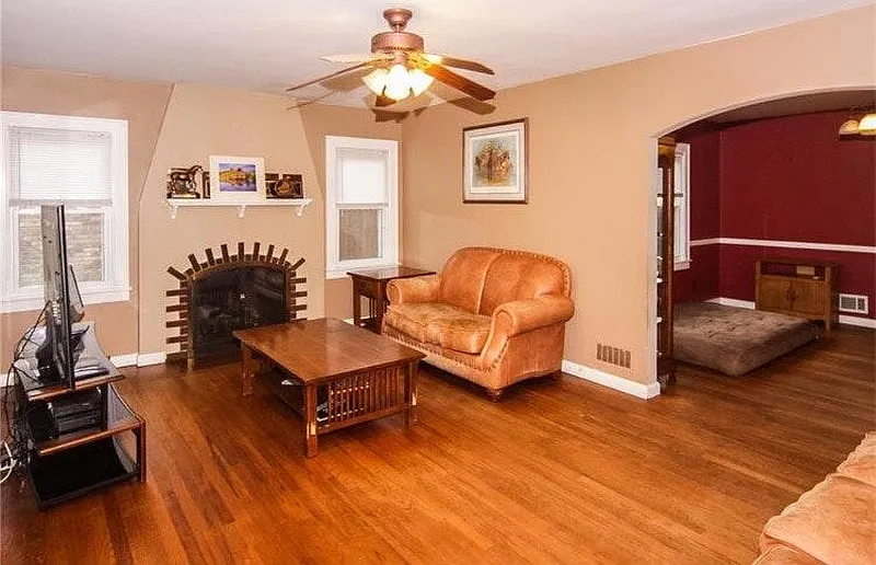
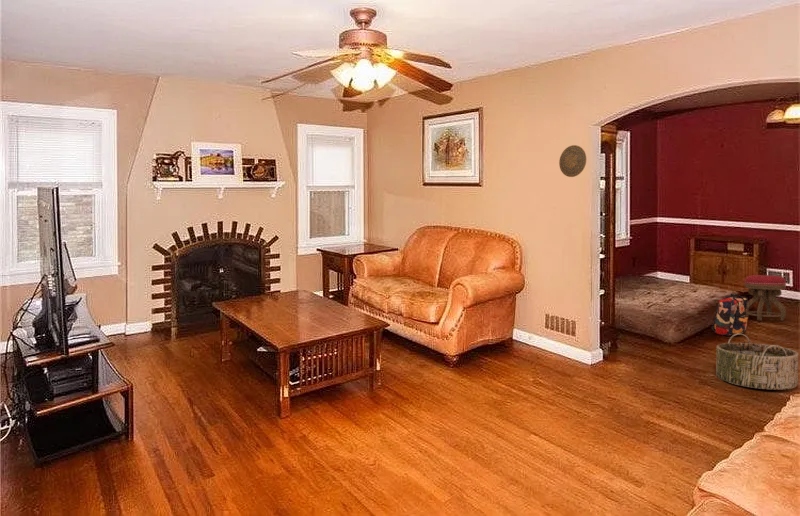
+ stool (764, 297)
+ basket (755, 359)
+ backpack (729, 313)
+ decorative plate (571, 161)
